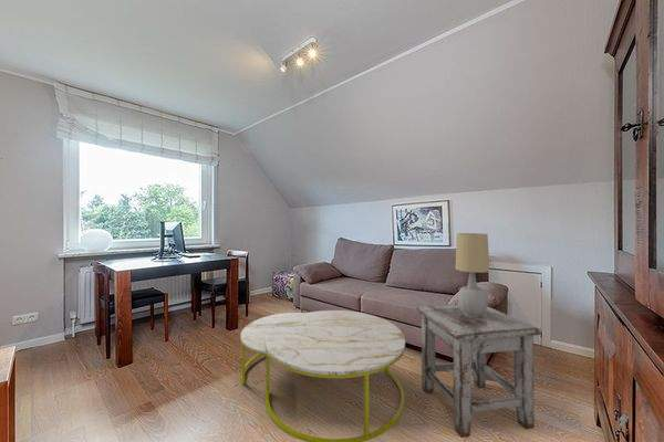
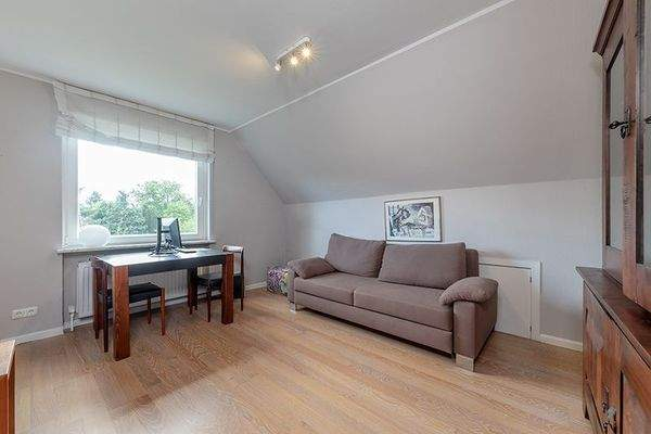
- stool (471, 360)
- coffee table (315, 356)
- table lamp (471, 273)
